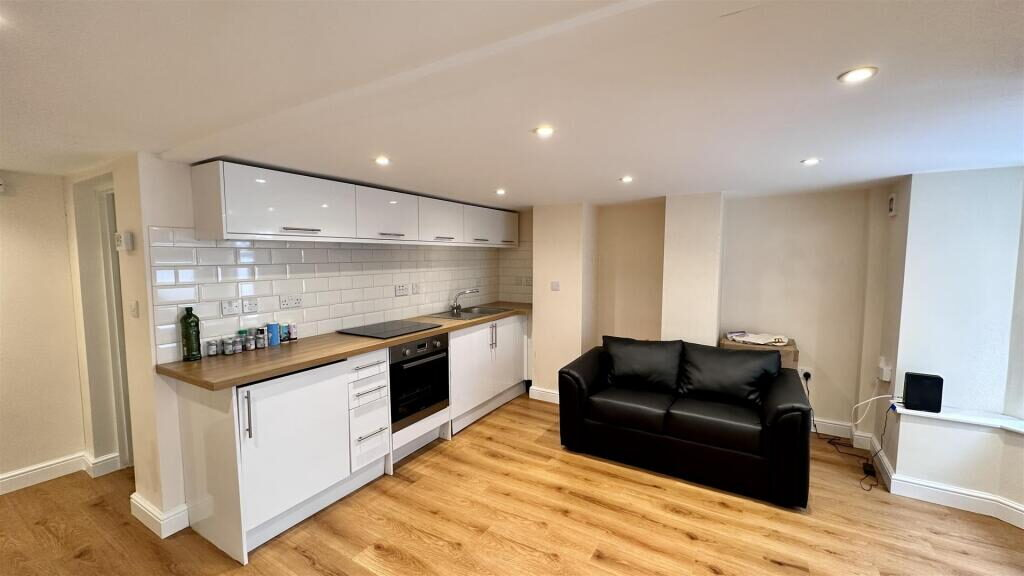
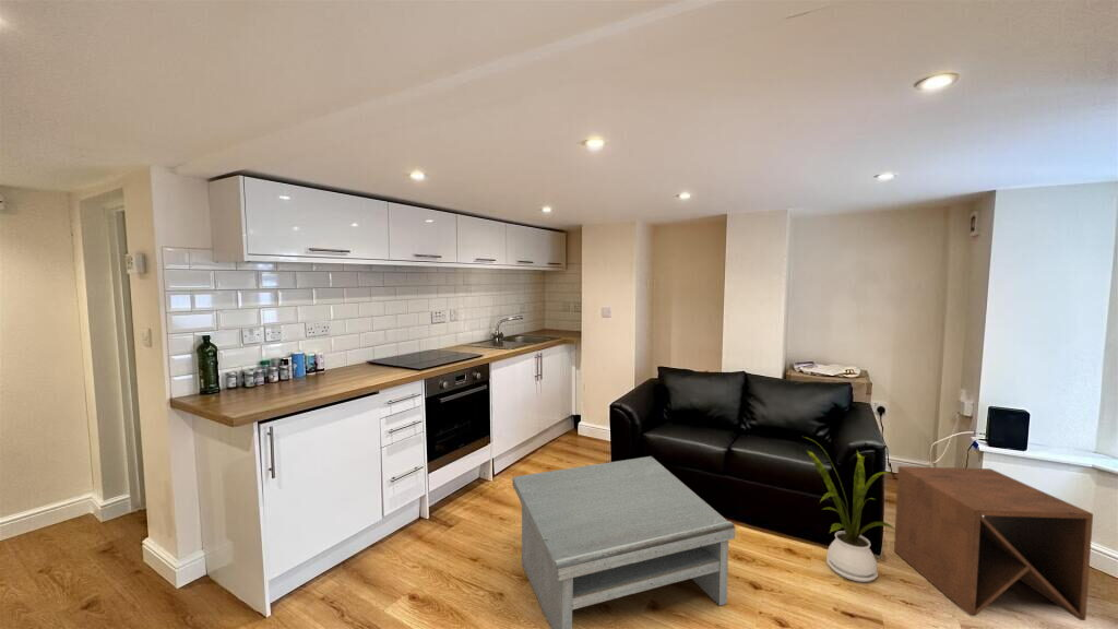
+ side table (980, 534)
+ coffee table (614, 535)
+ house plant (847, 505)
